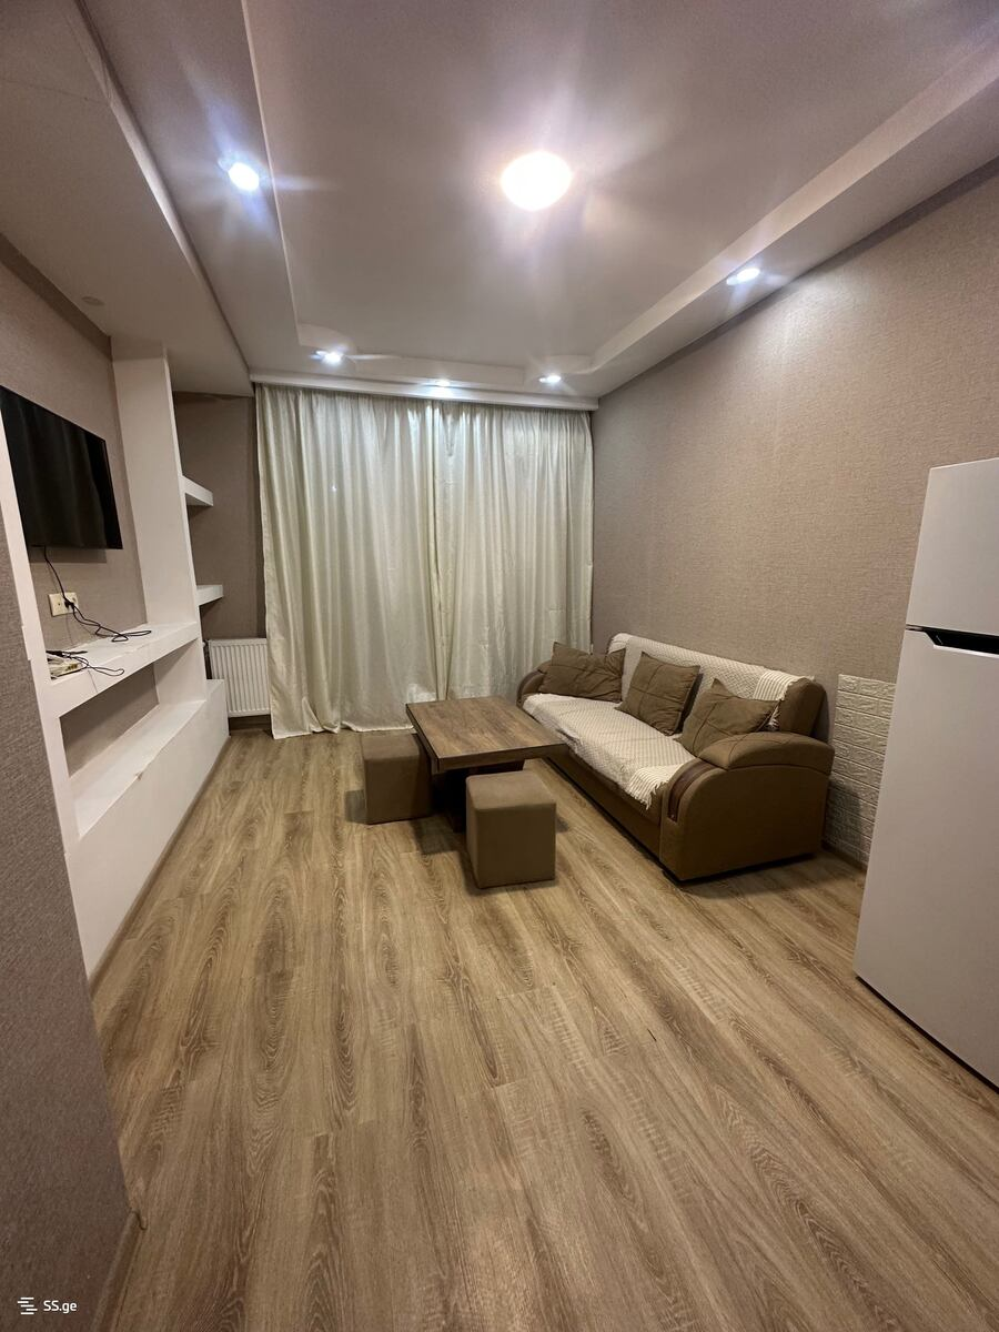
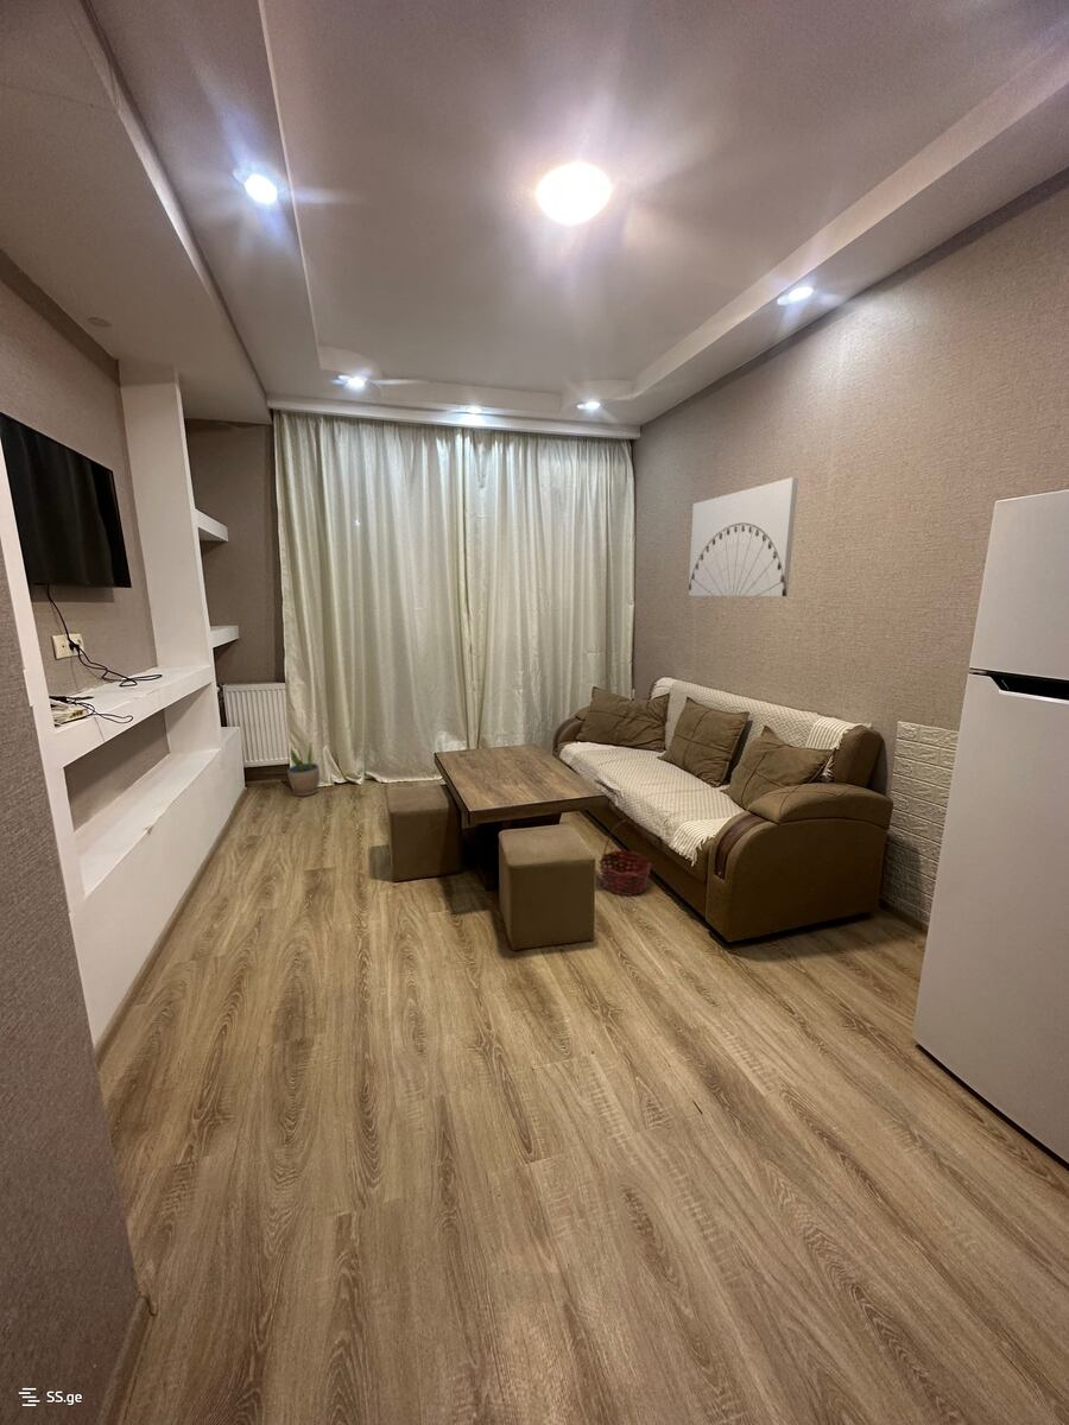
+ potted plant (303, 766)
+ basket (625, 853)
+ wall art (735, 545)
